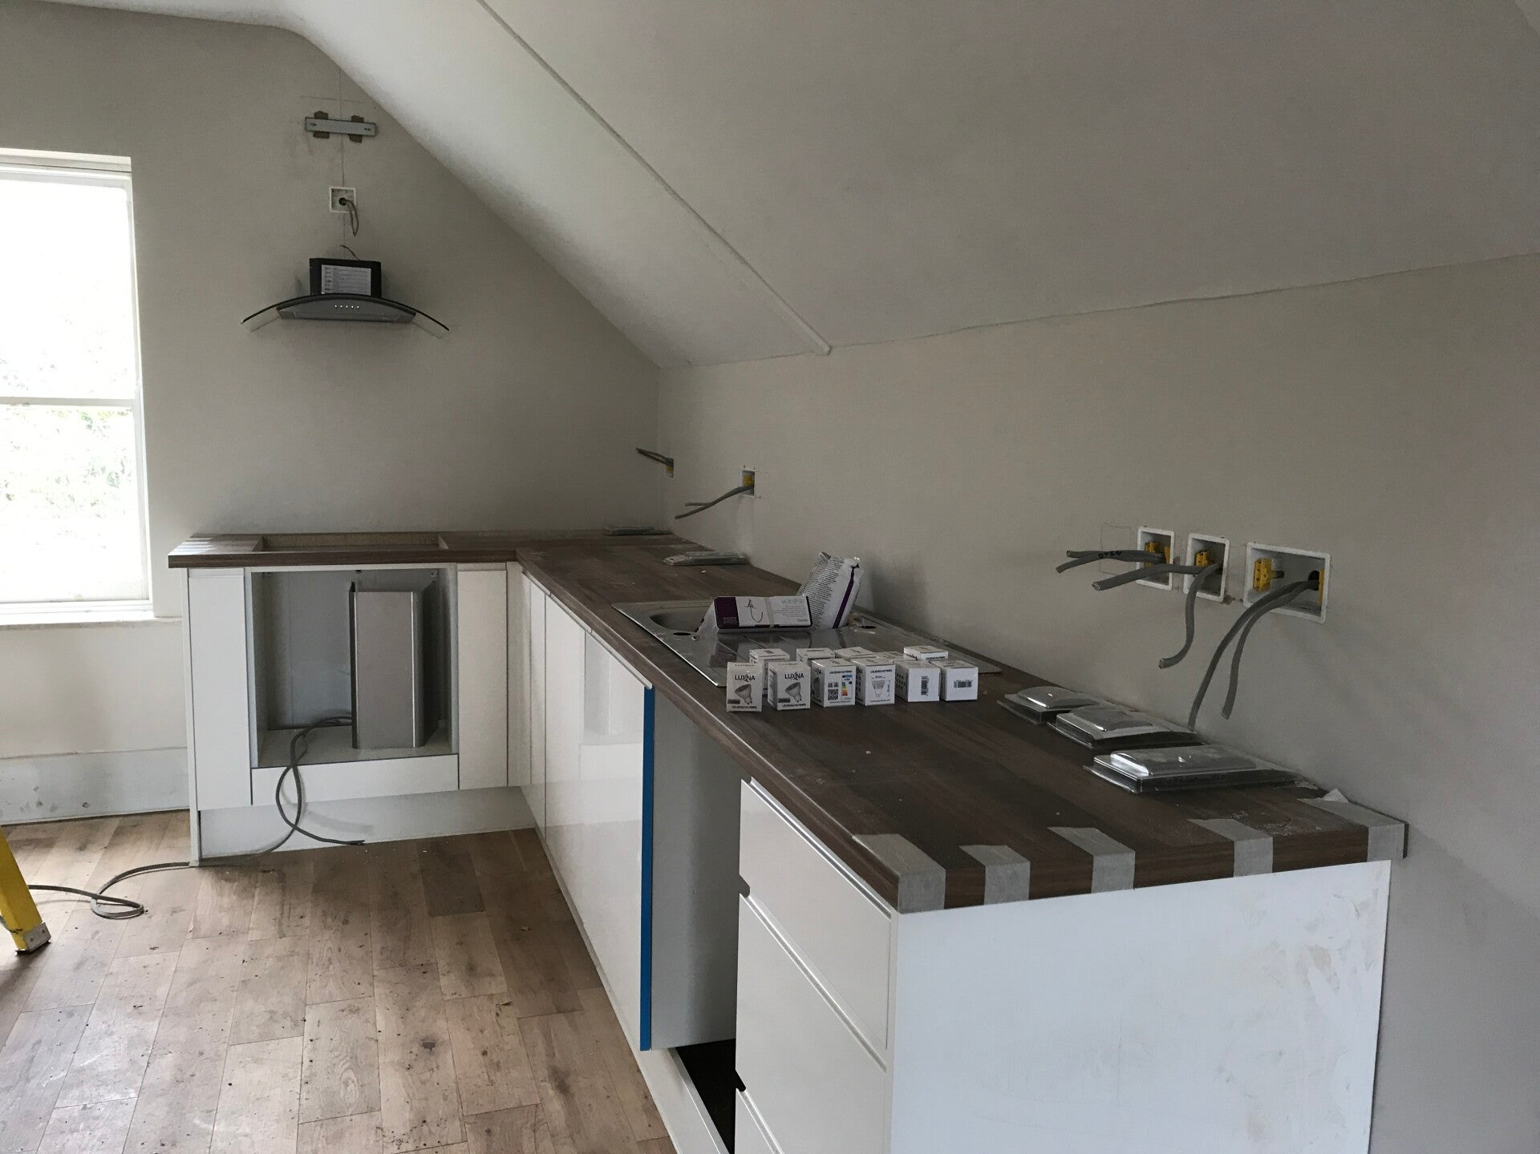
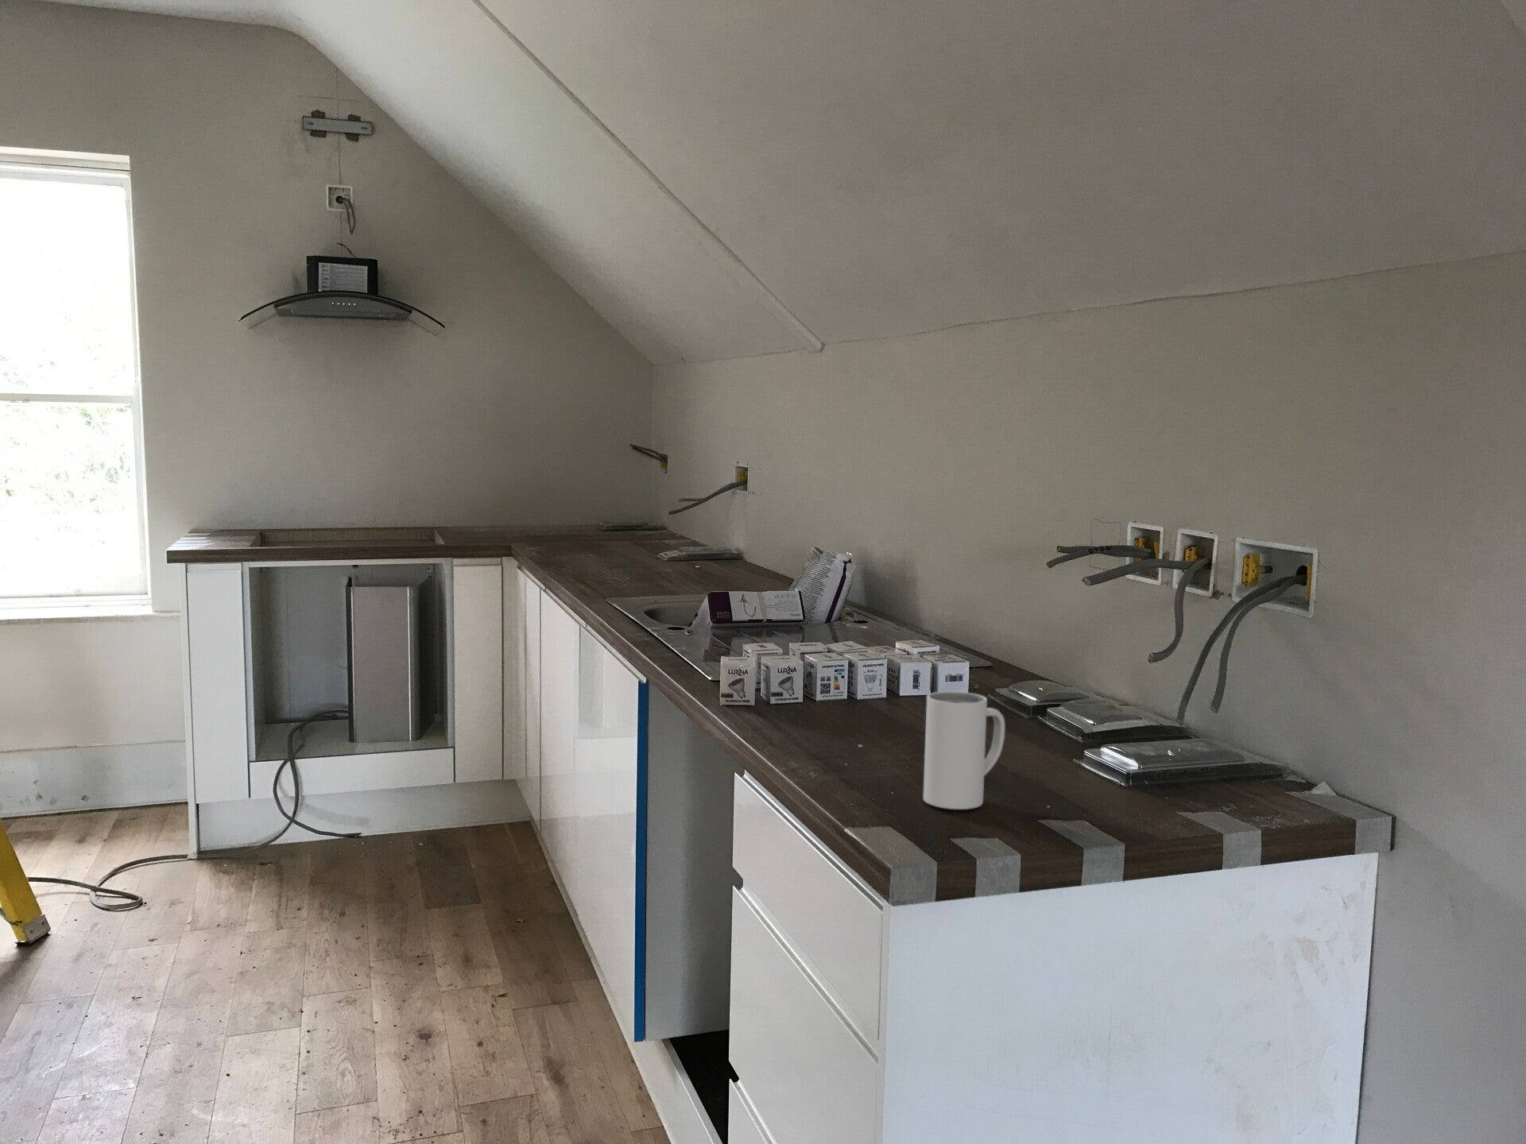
+ mug (966, 747)
